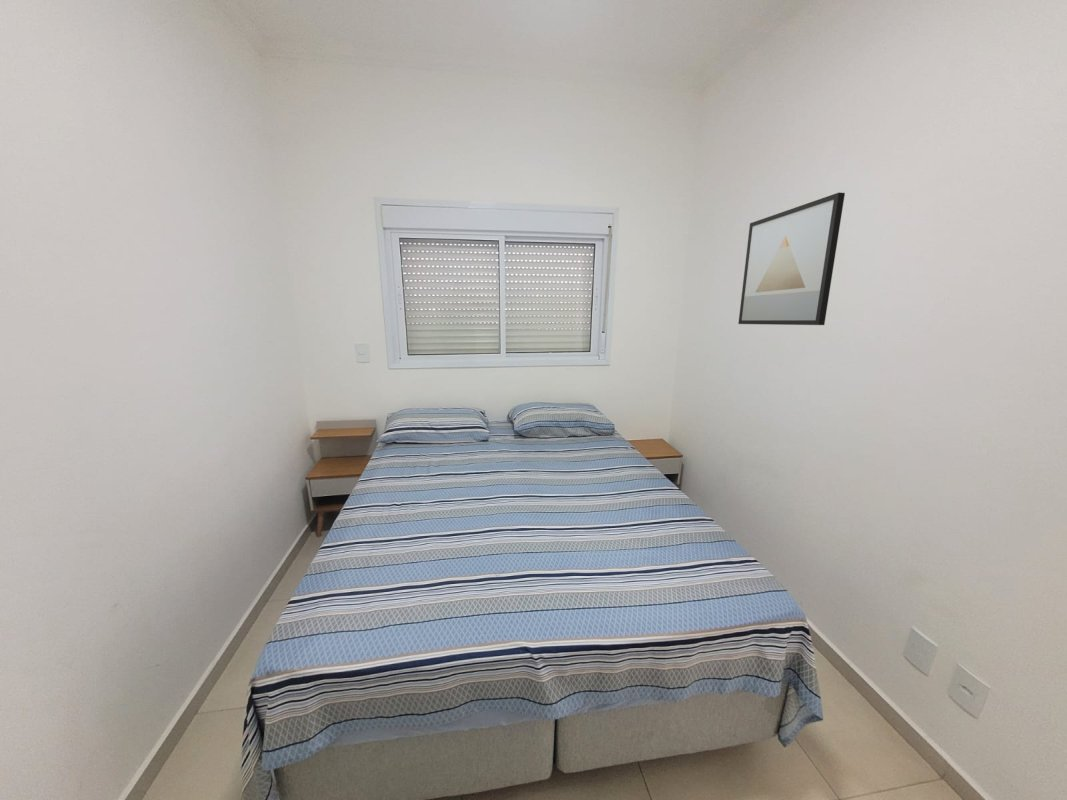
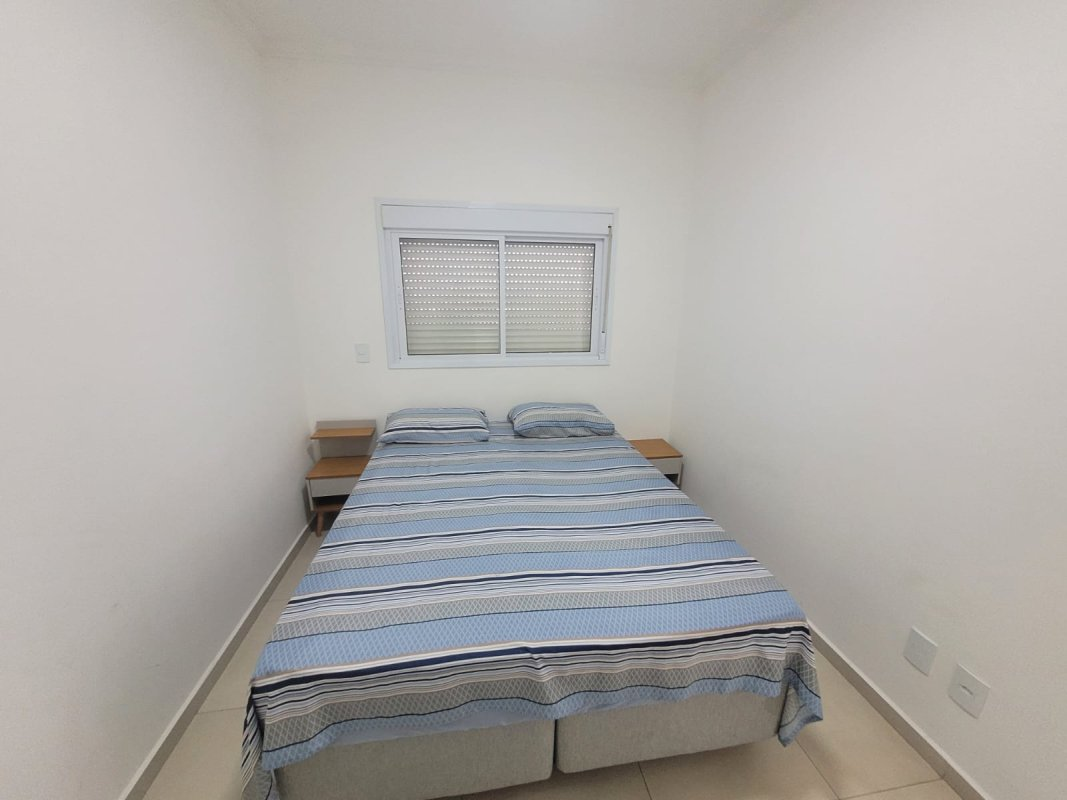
- wall art (783, 268)
